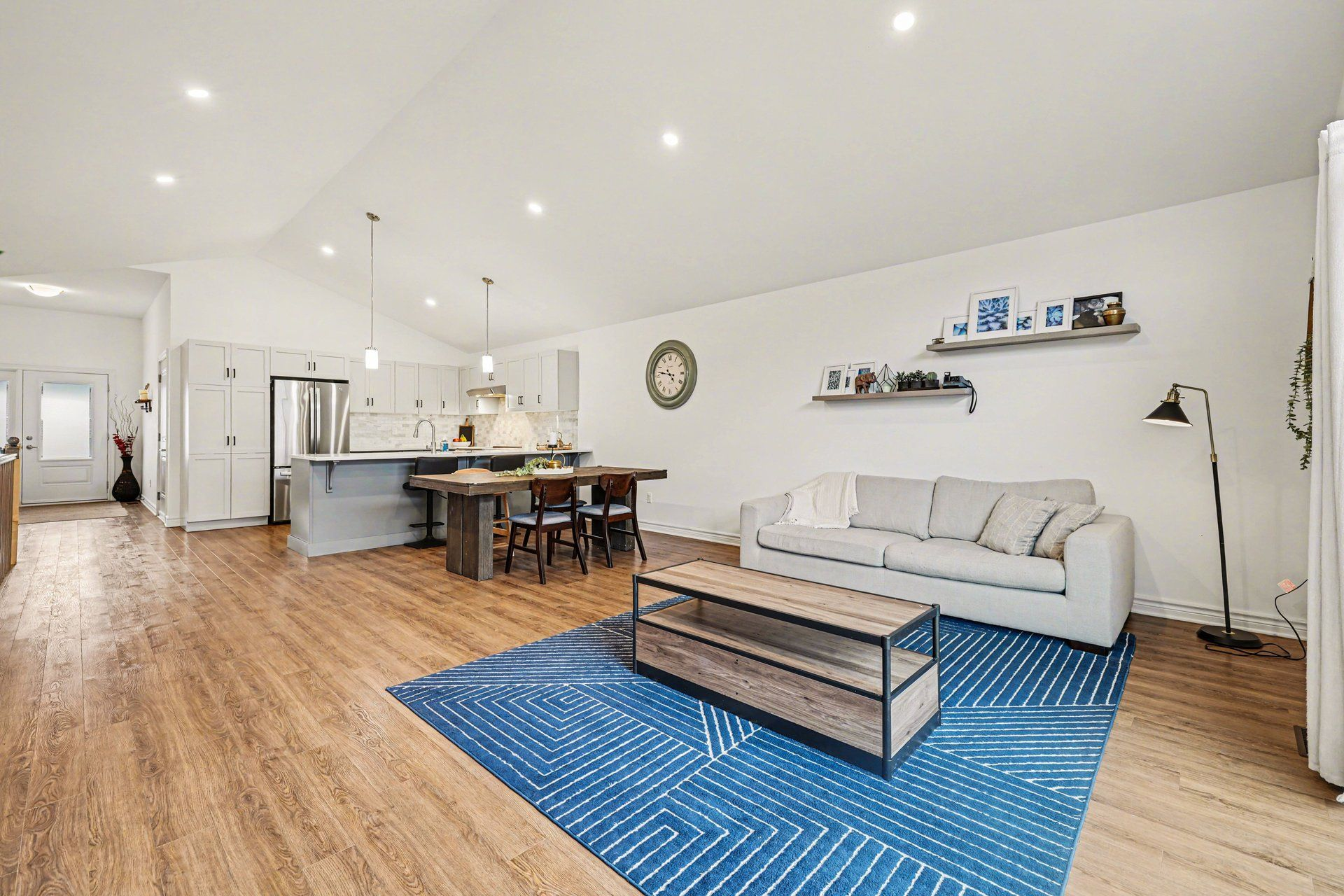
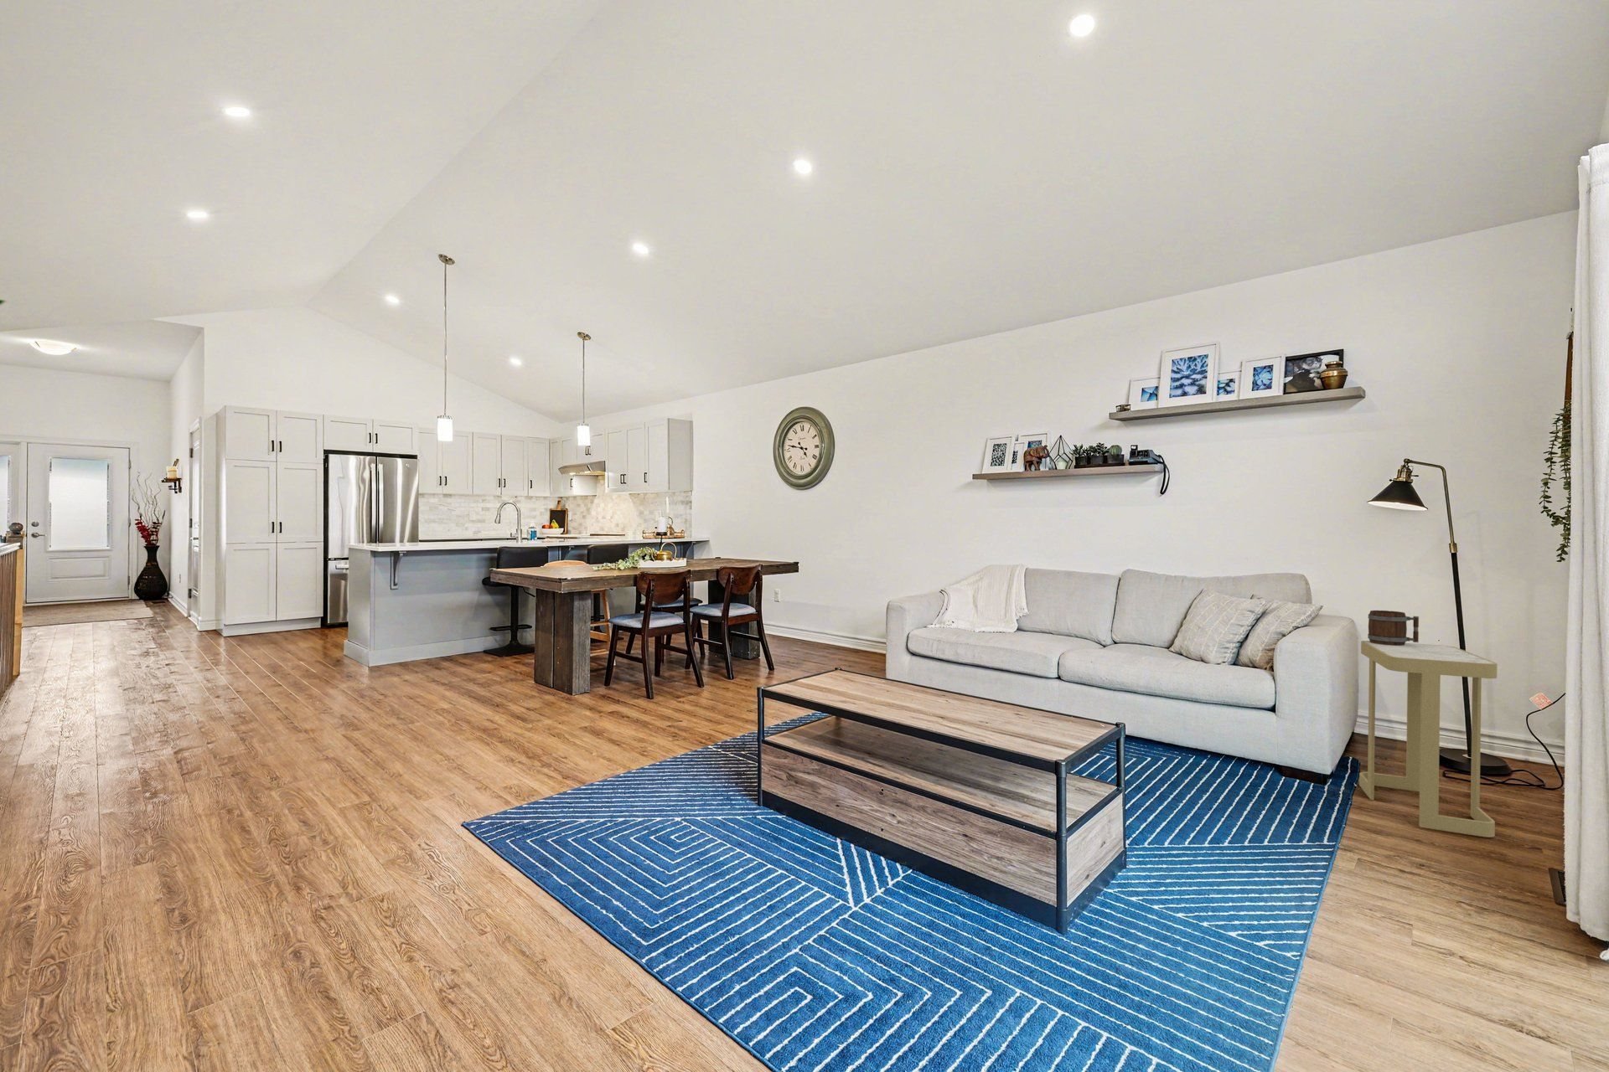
+ side table (1421, 730)
+ mug (1392, 627)
